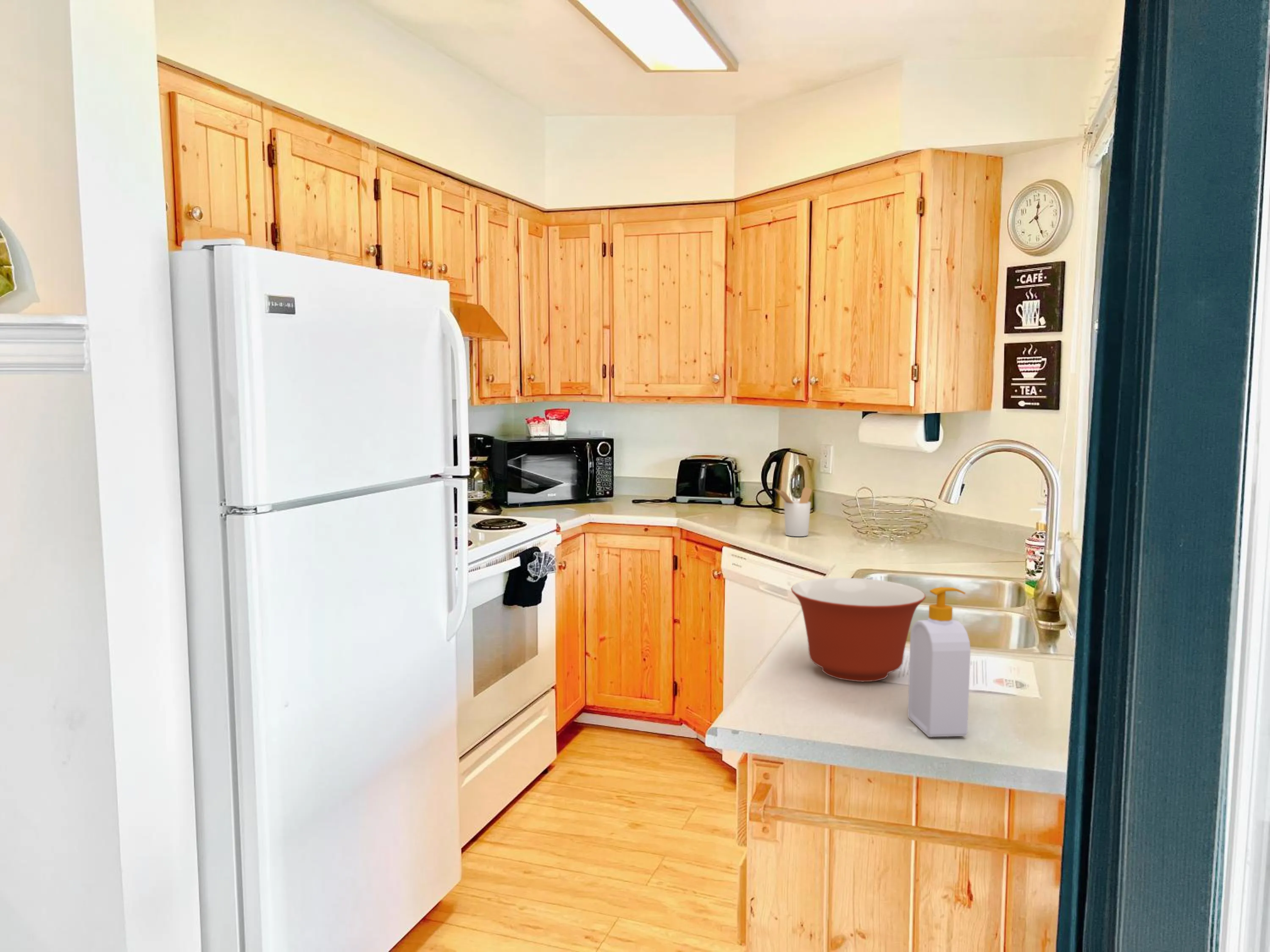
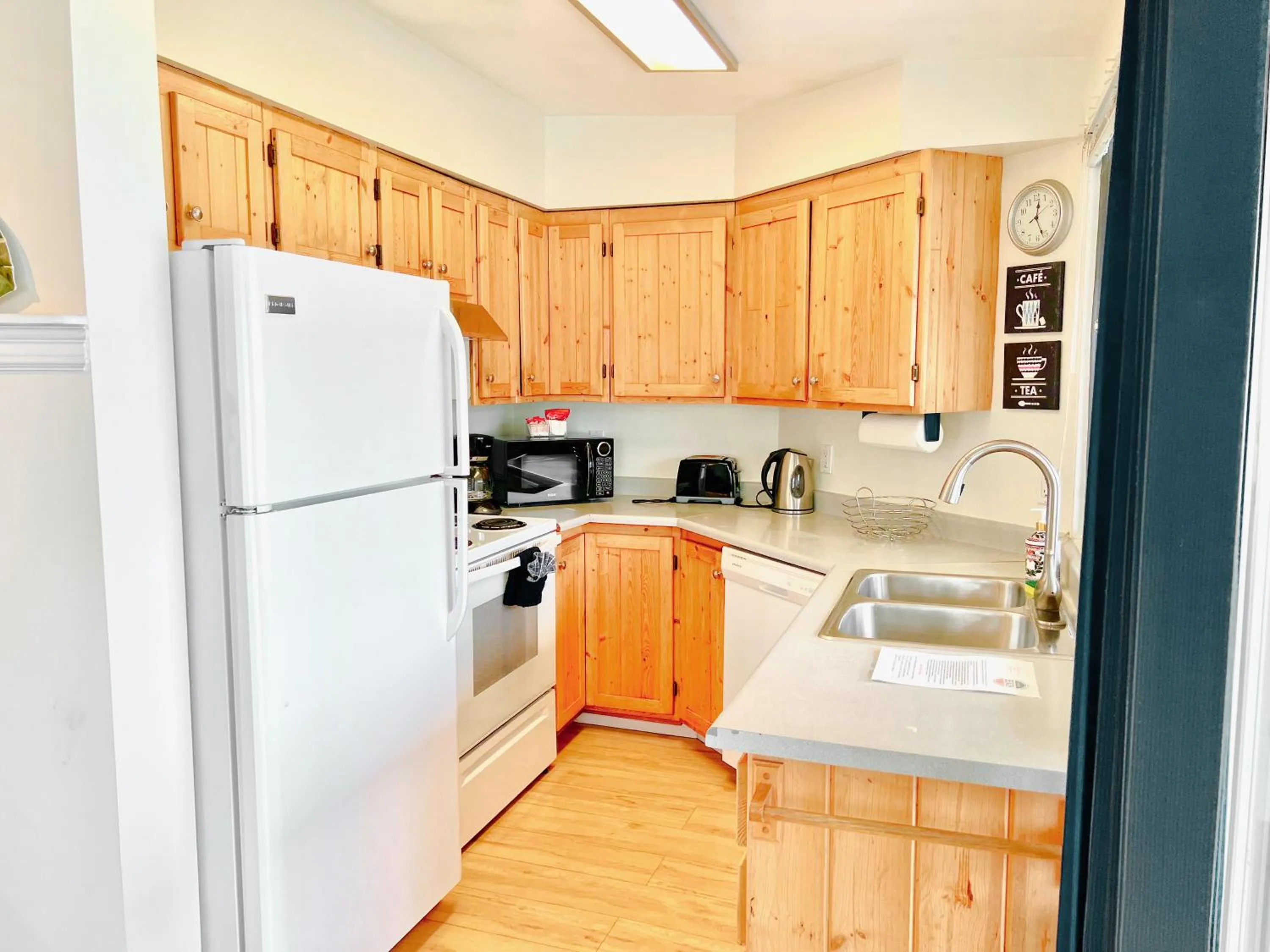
- utensil holder (792, 511)
- mixing bowl (856, 631)
- soap bottle (941, 658)
